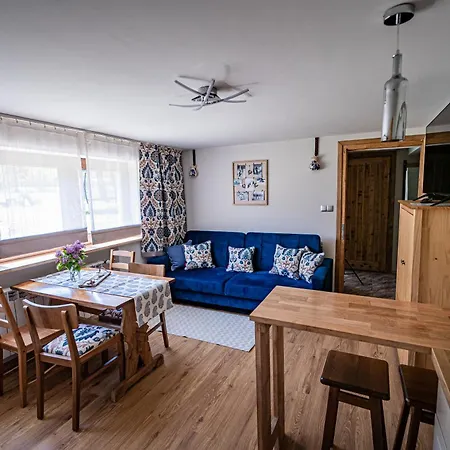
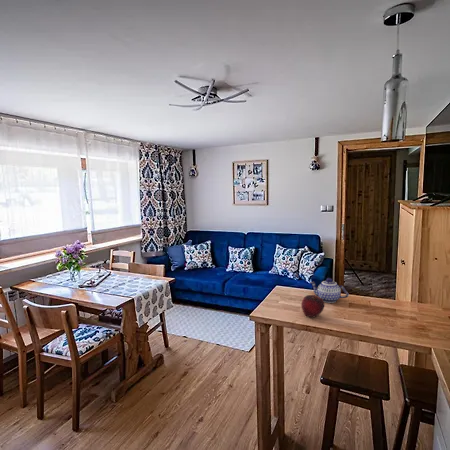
+ teapot (328, 289)
+ fruit (312, 305)
